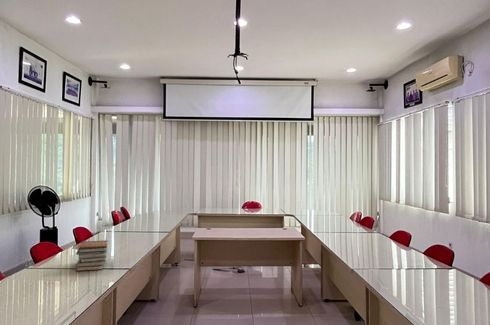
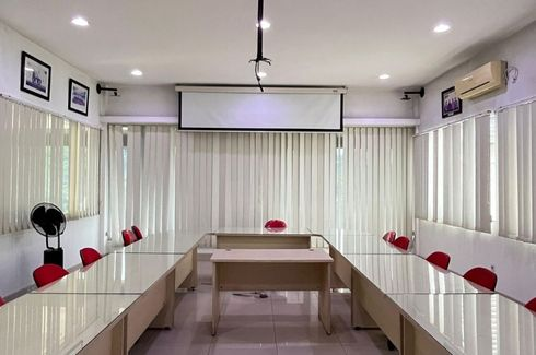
- book stack (92, 254)
